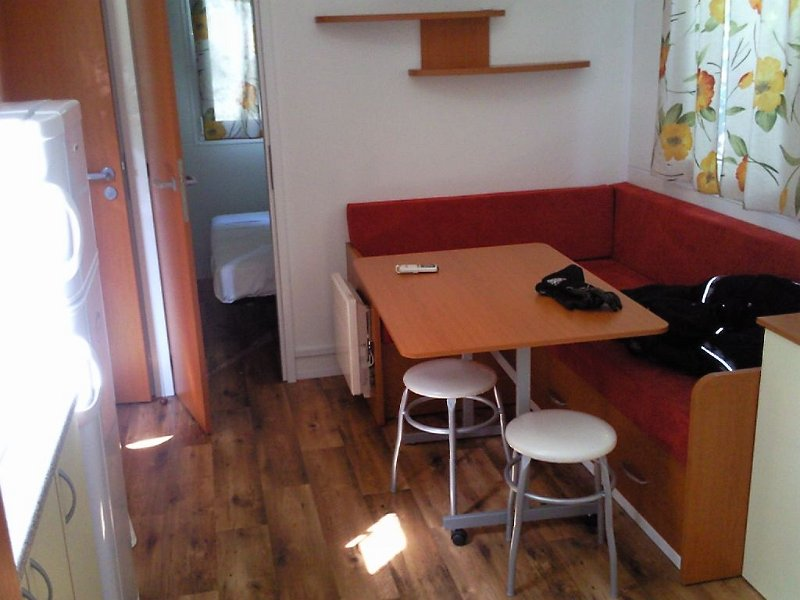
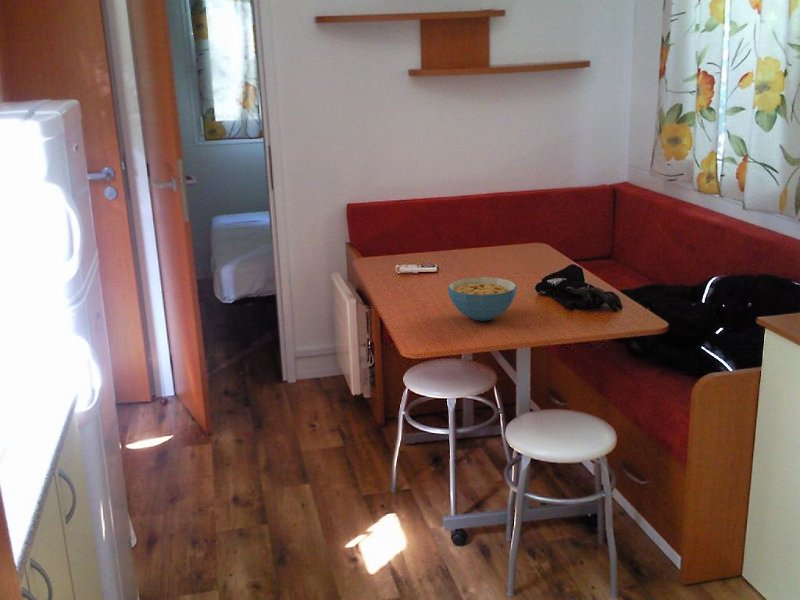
+ cereal bowl (482, 301)
